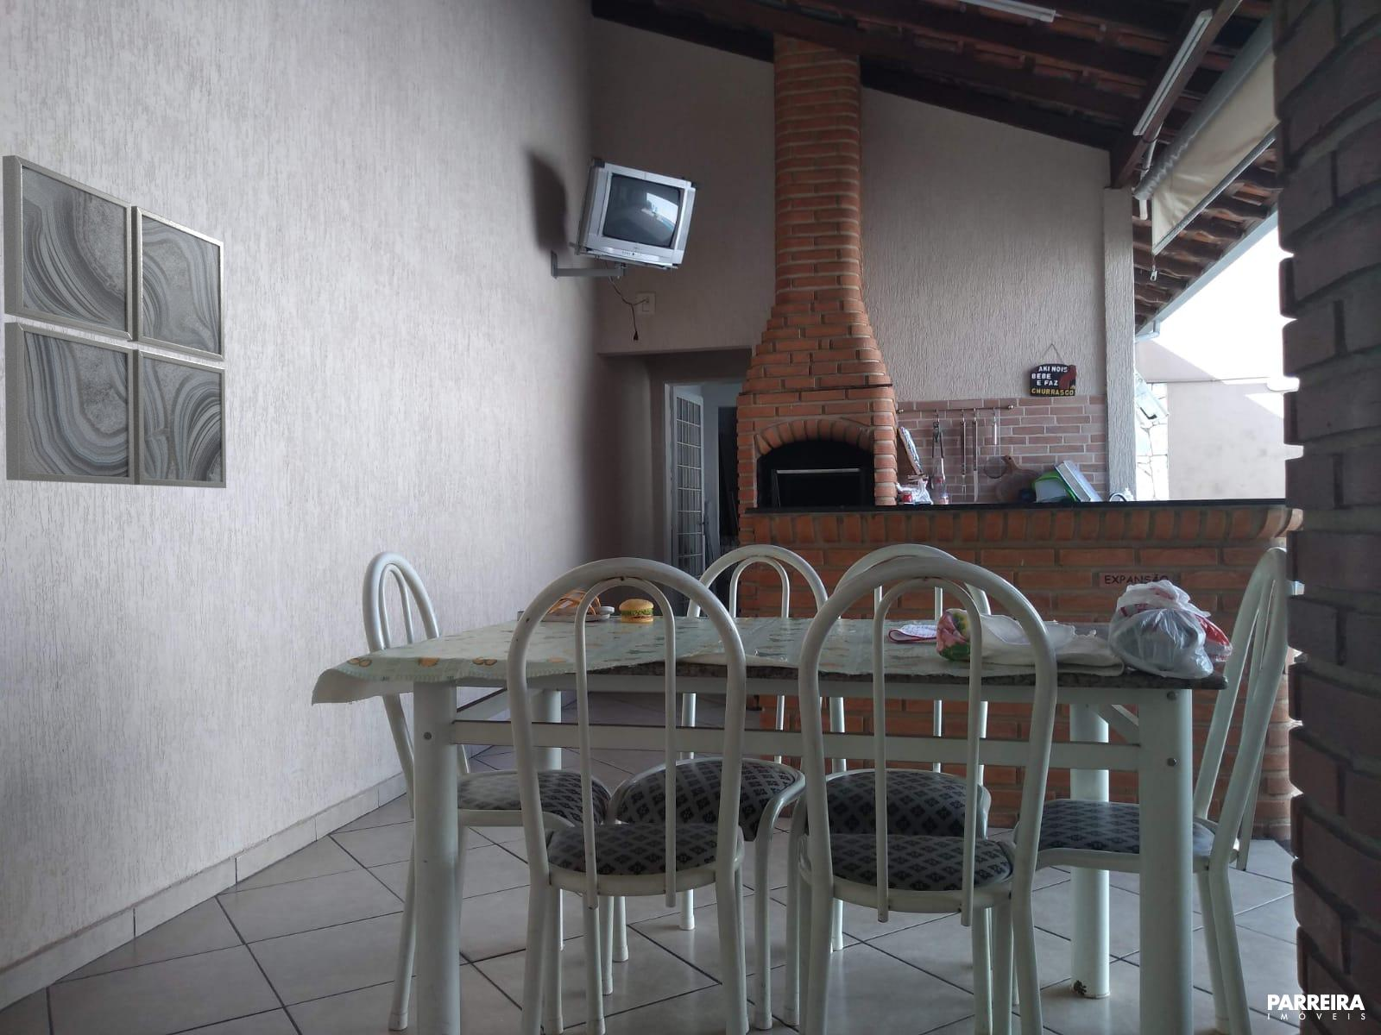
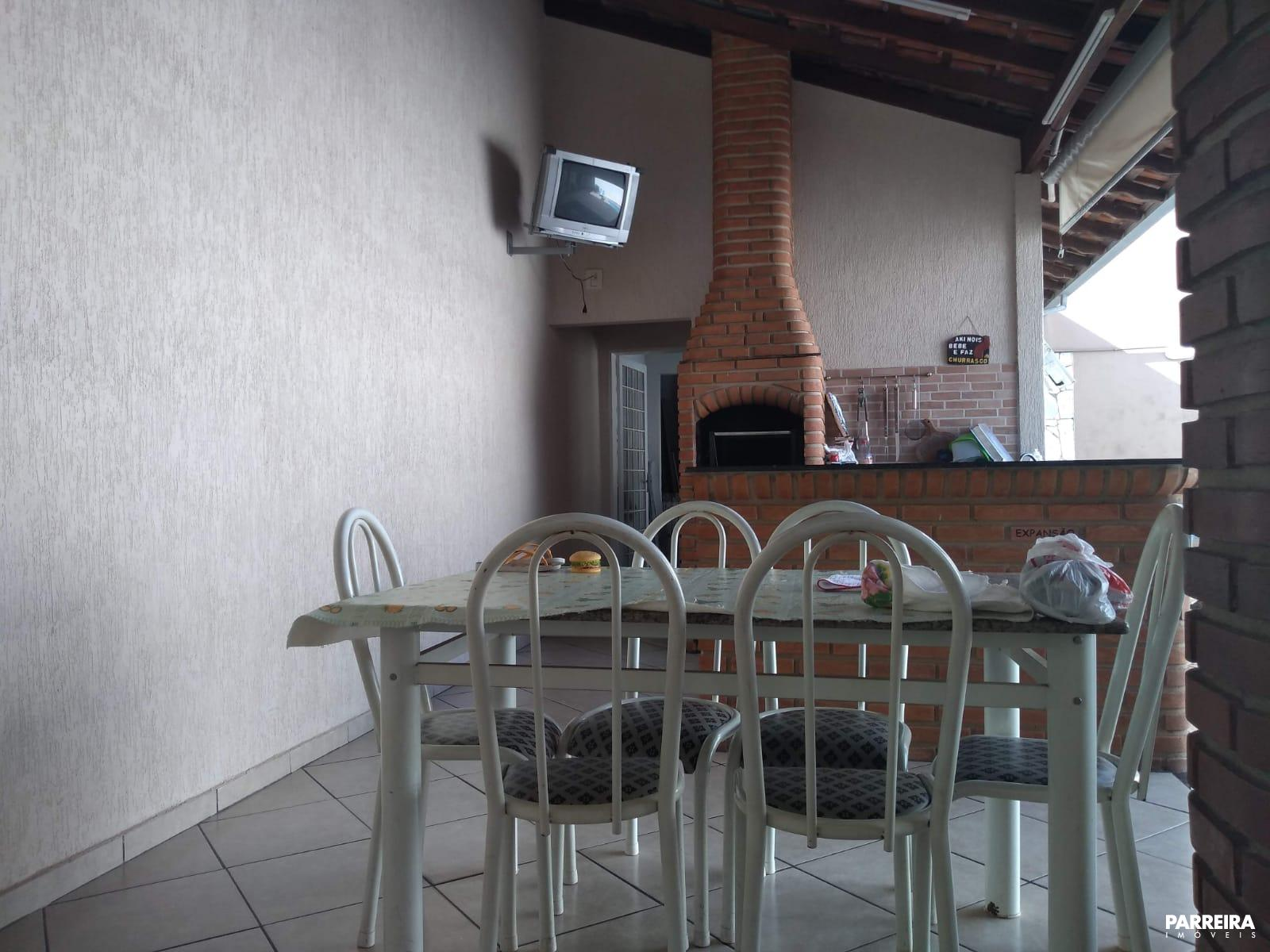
- wall art (127, 347)
